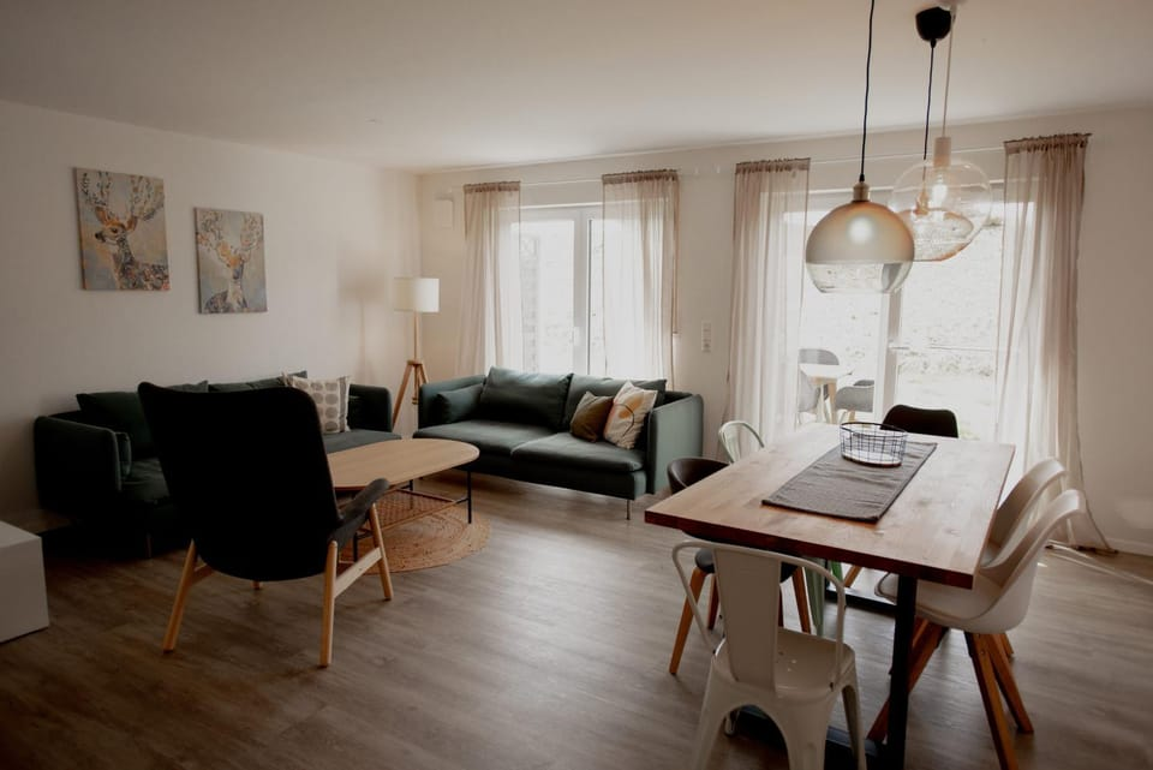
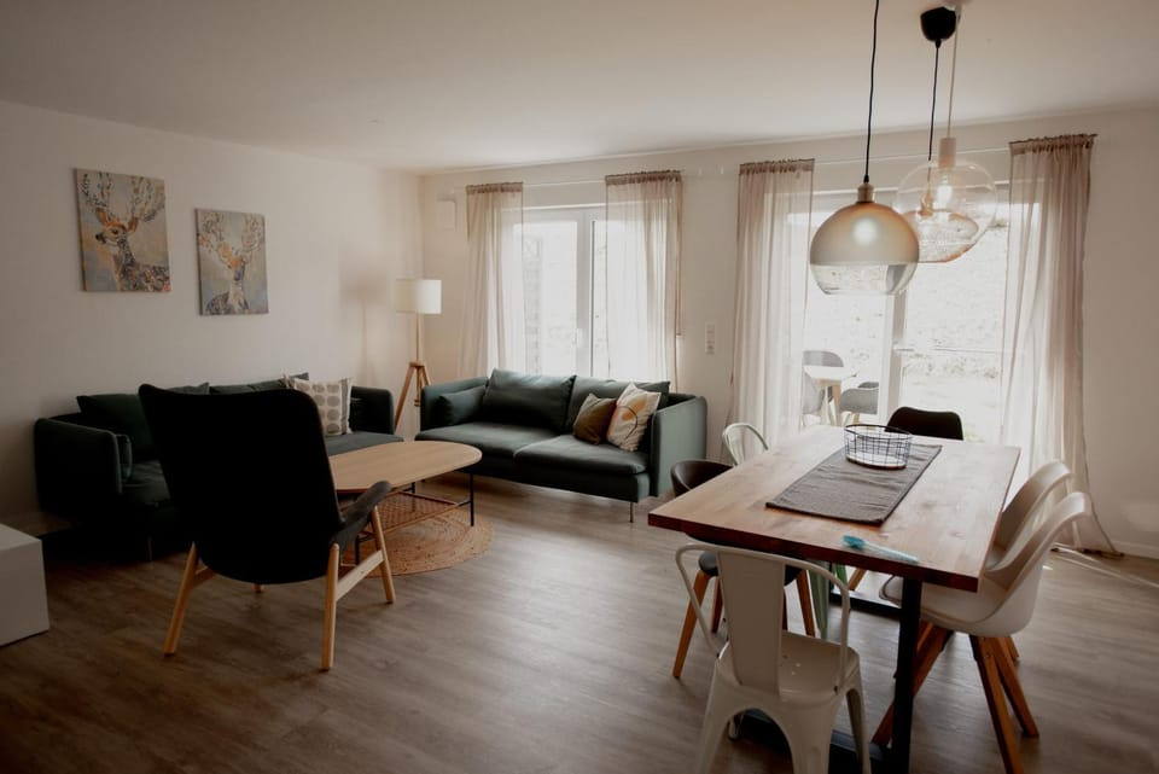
+ spoon (878, 547)
